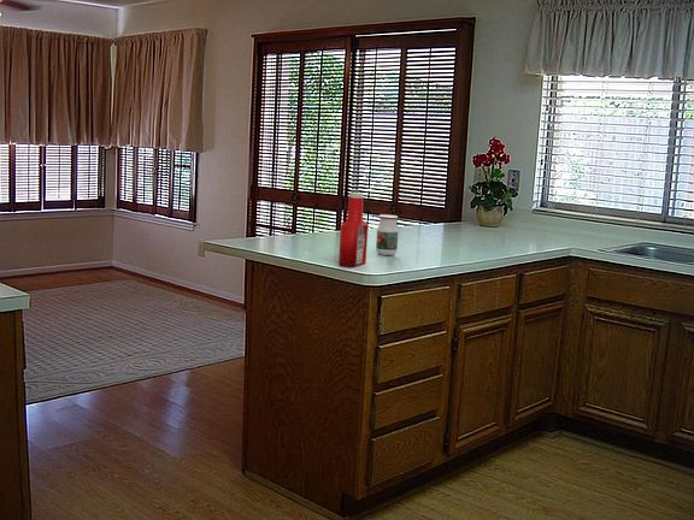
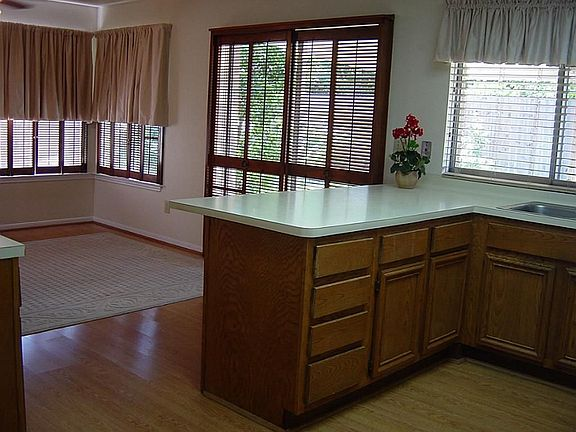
- soap bottle (354, 228)
- jar (387, 235)
